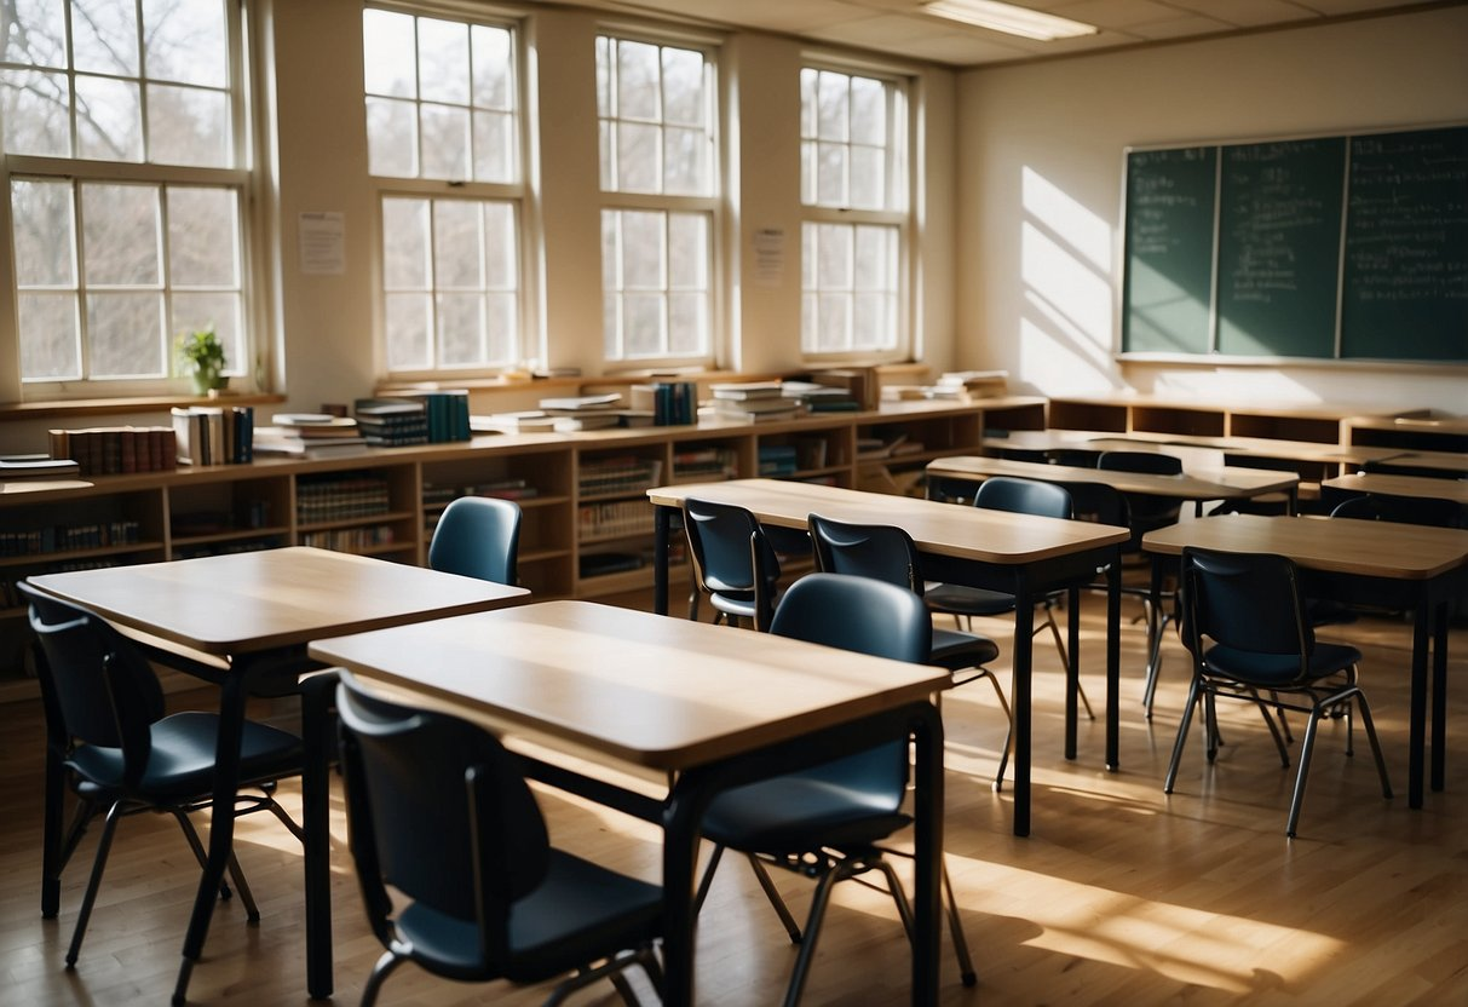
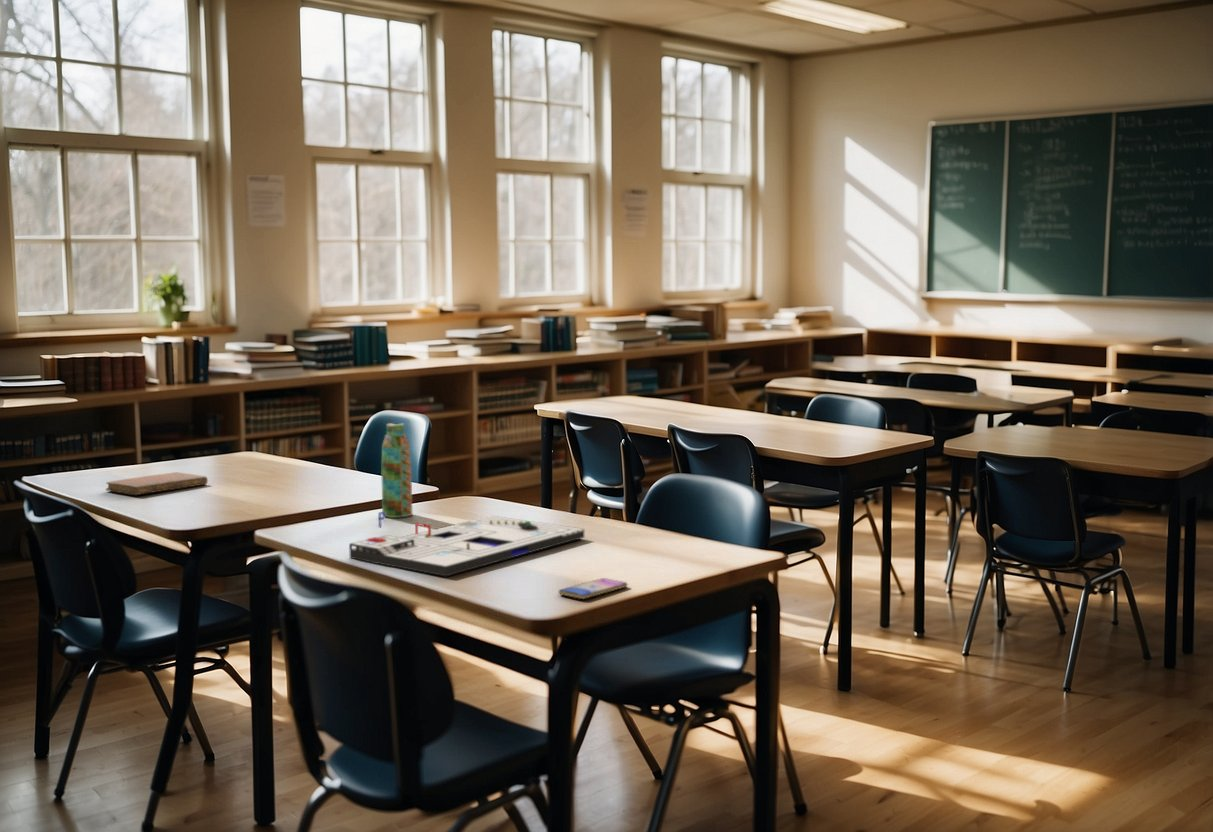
+ board game (471, 526)
+ water bottle (396, 469)
+ smartphone (593, 588)
+ notebook (157, 483)
